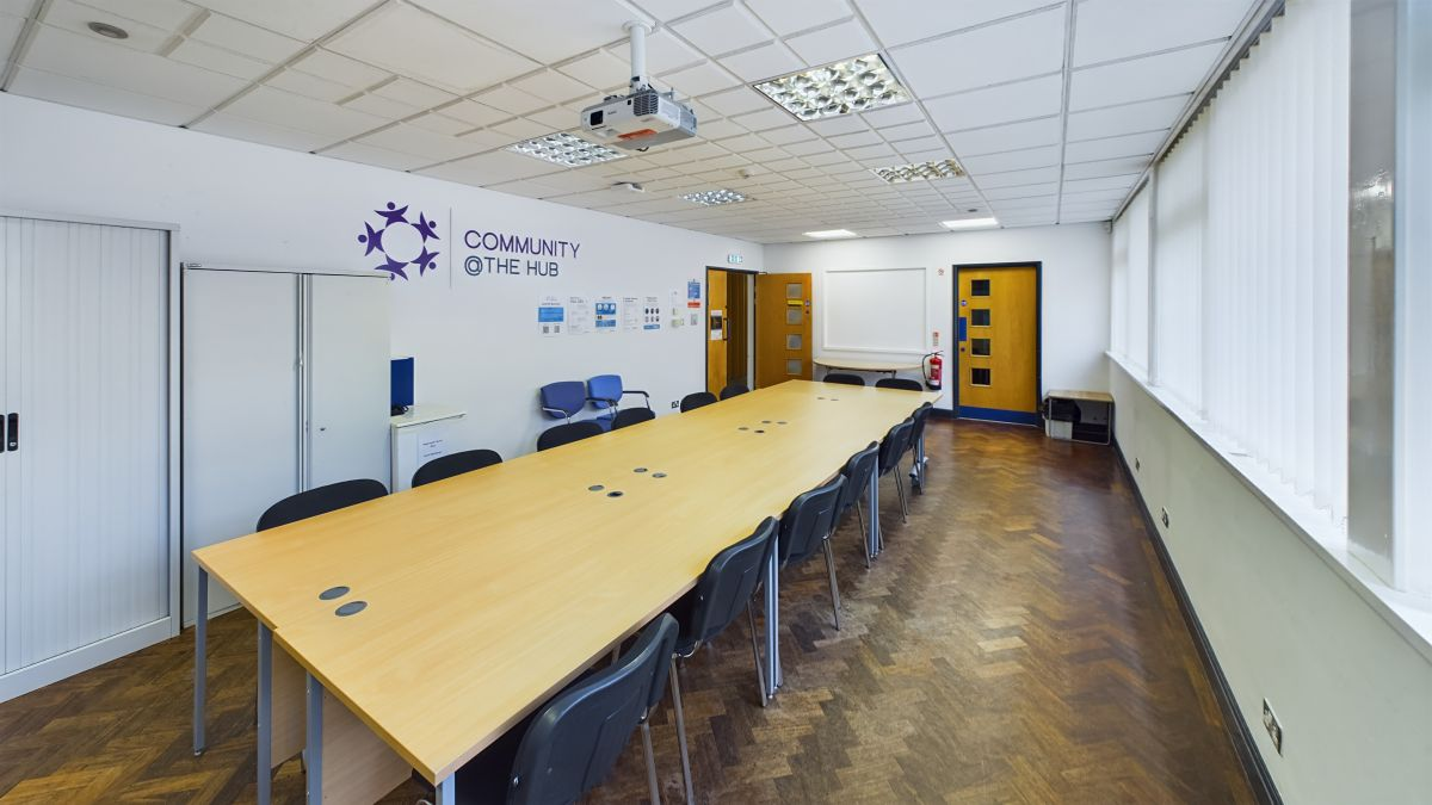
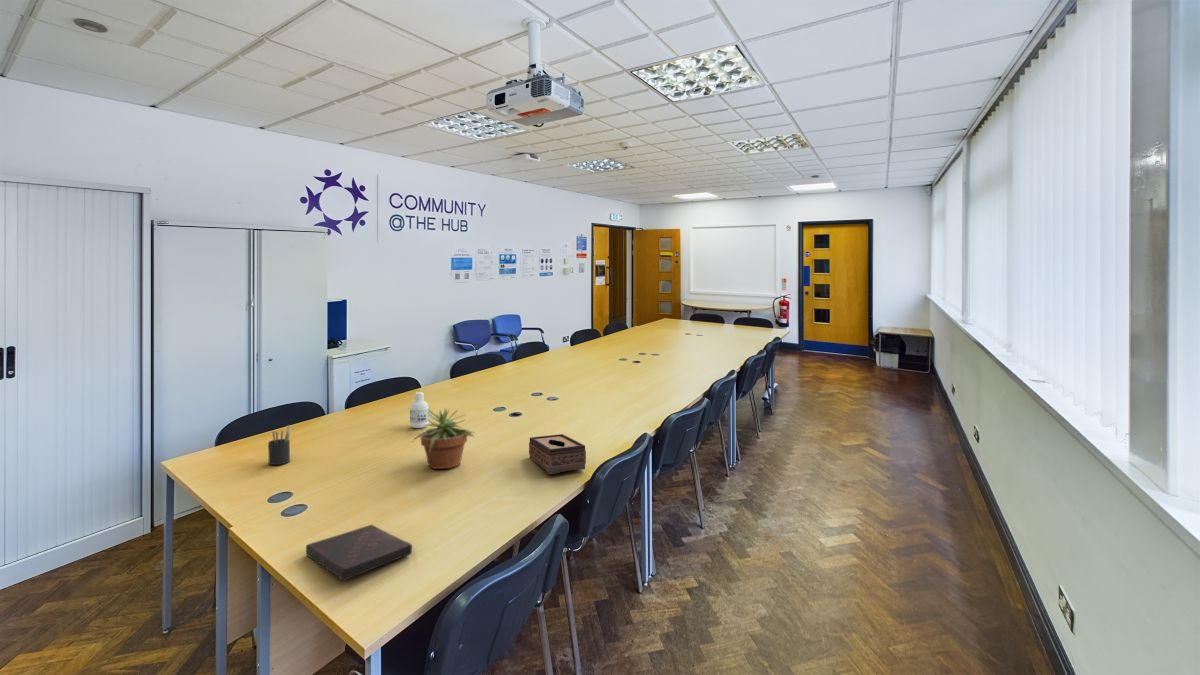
+ book (359, 549)
+ potted plant (442, 436)
+ tissue box (556, 452)
+ bottle (419, 409)
+ pen holder (280, 444)
